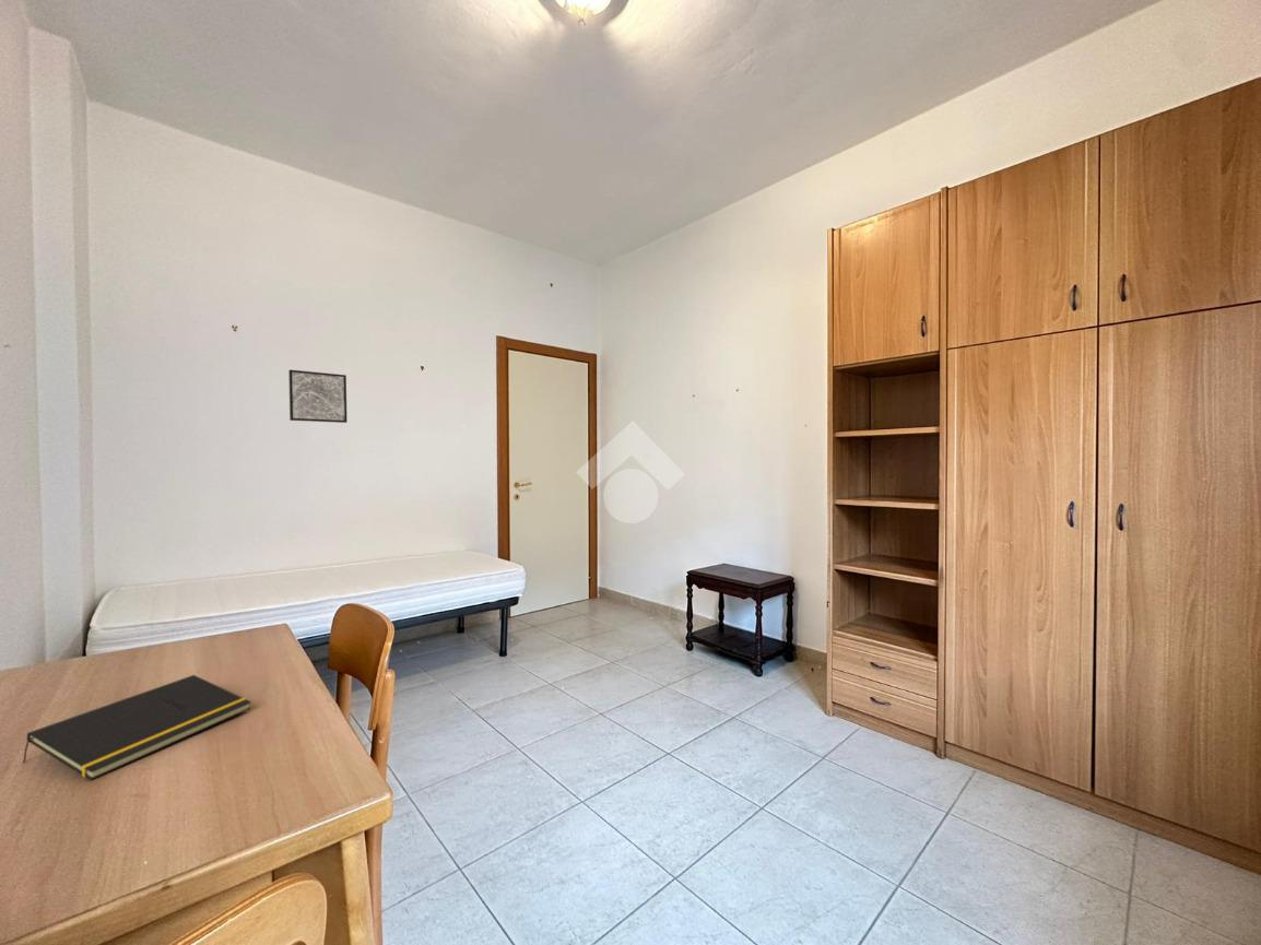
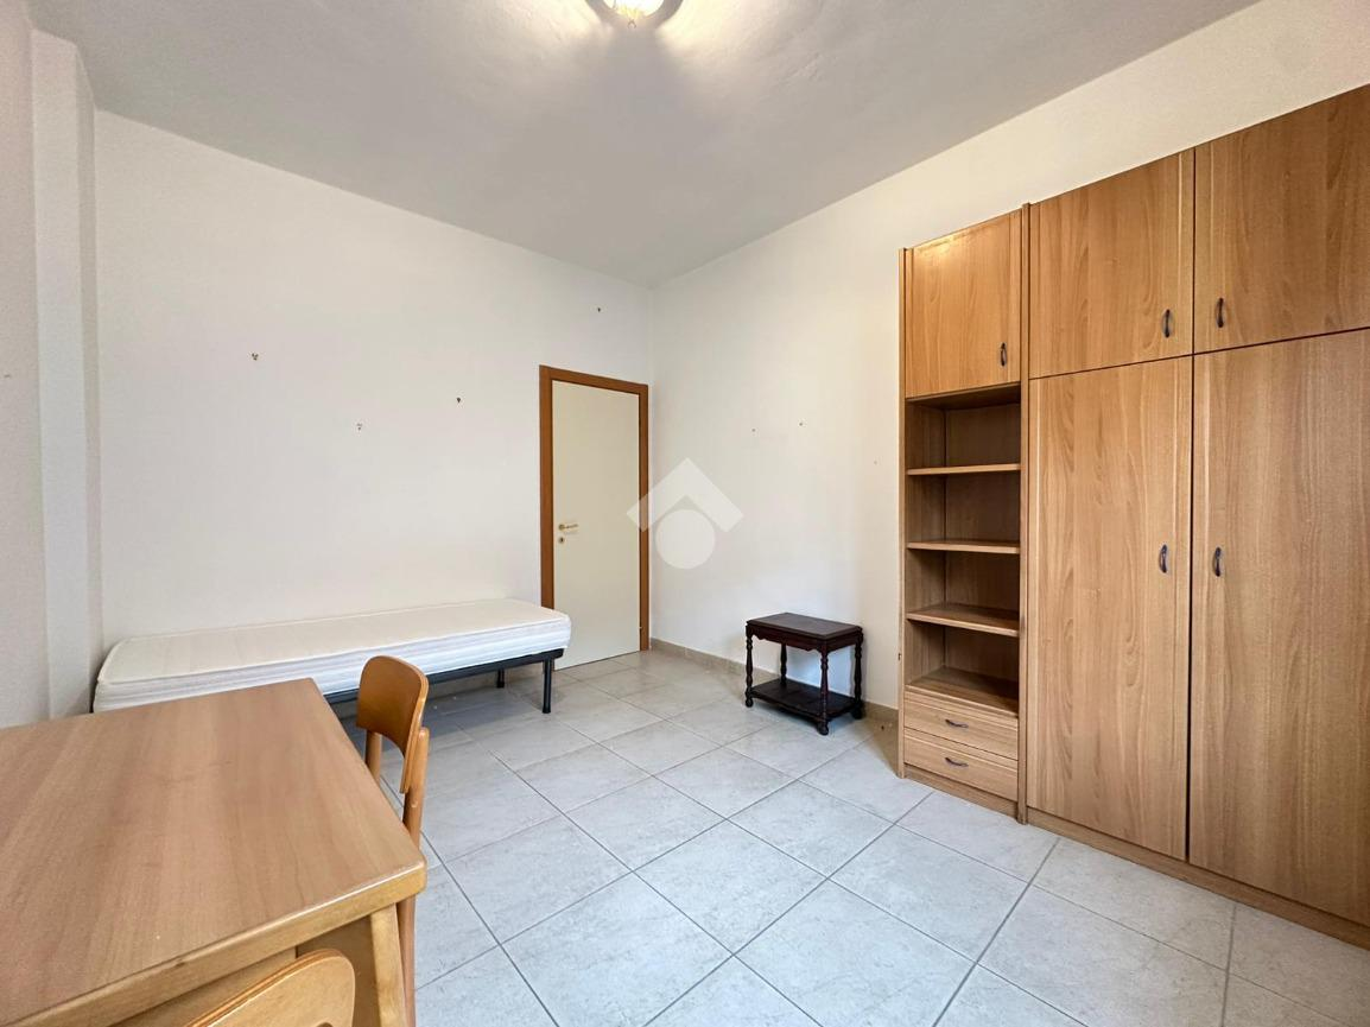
- notepad (150, 719)
- wall art (318, 397)
